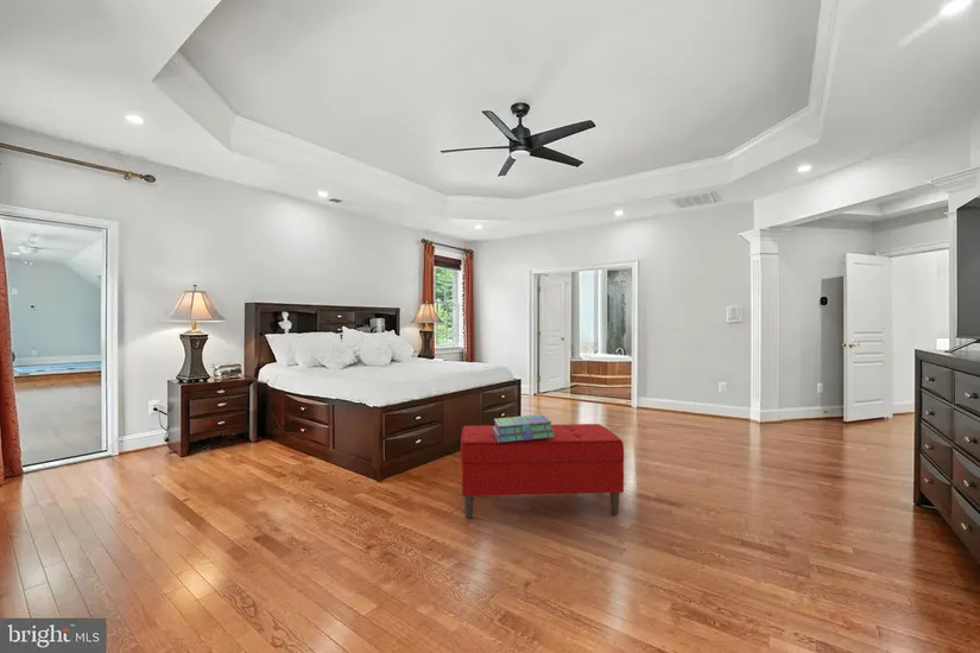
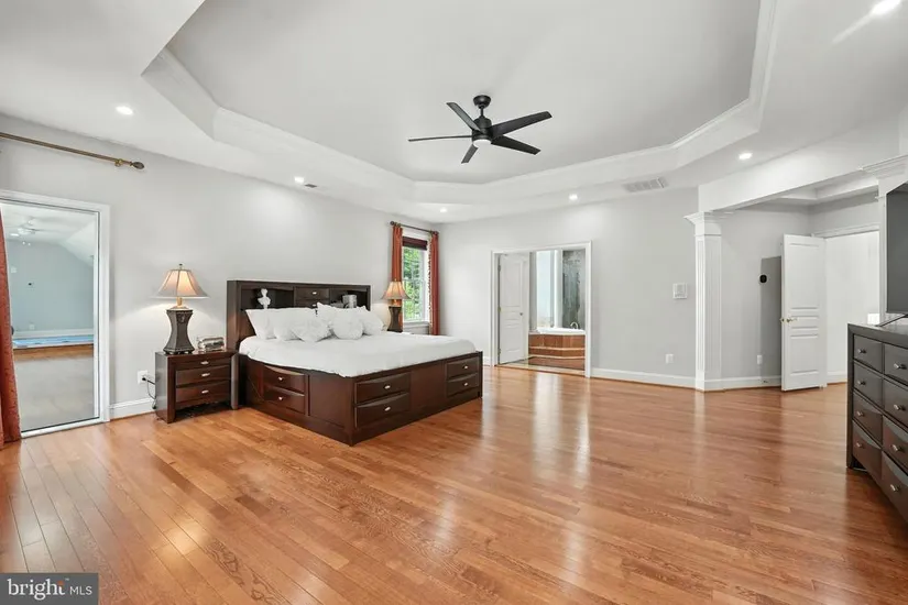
- stack of books (523, 429)
- bench (537, 468)
